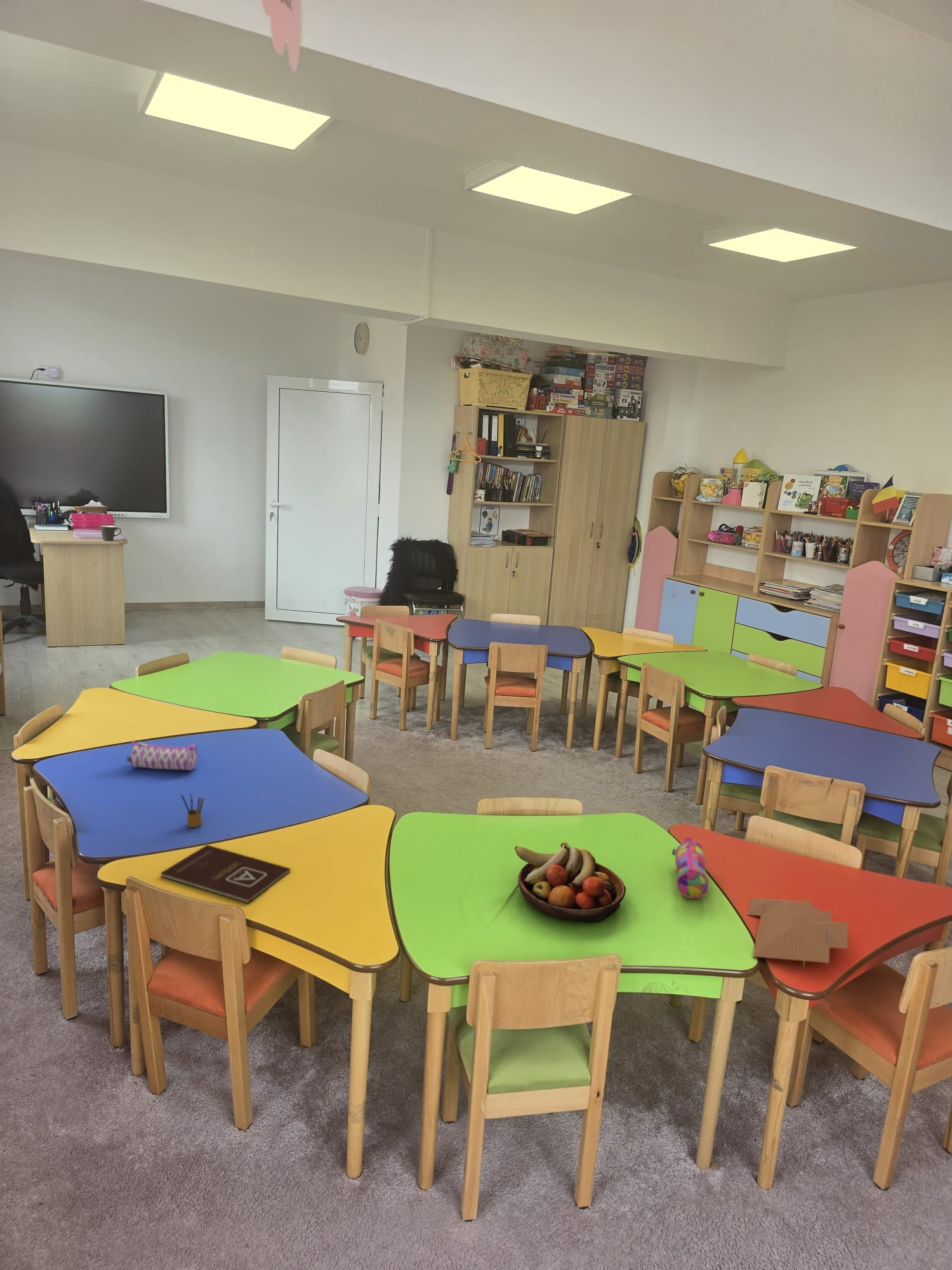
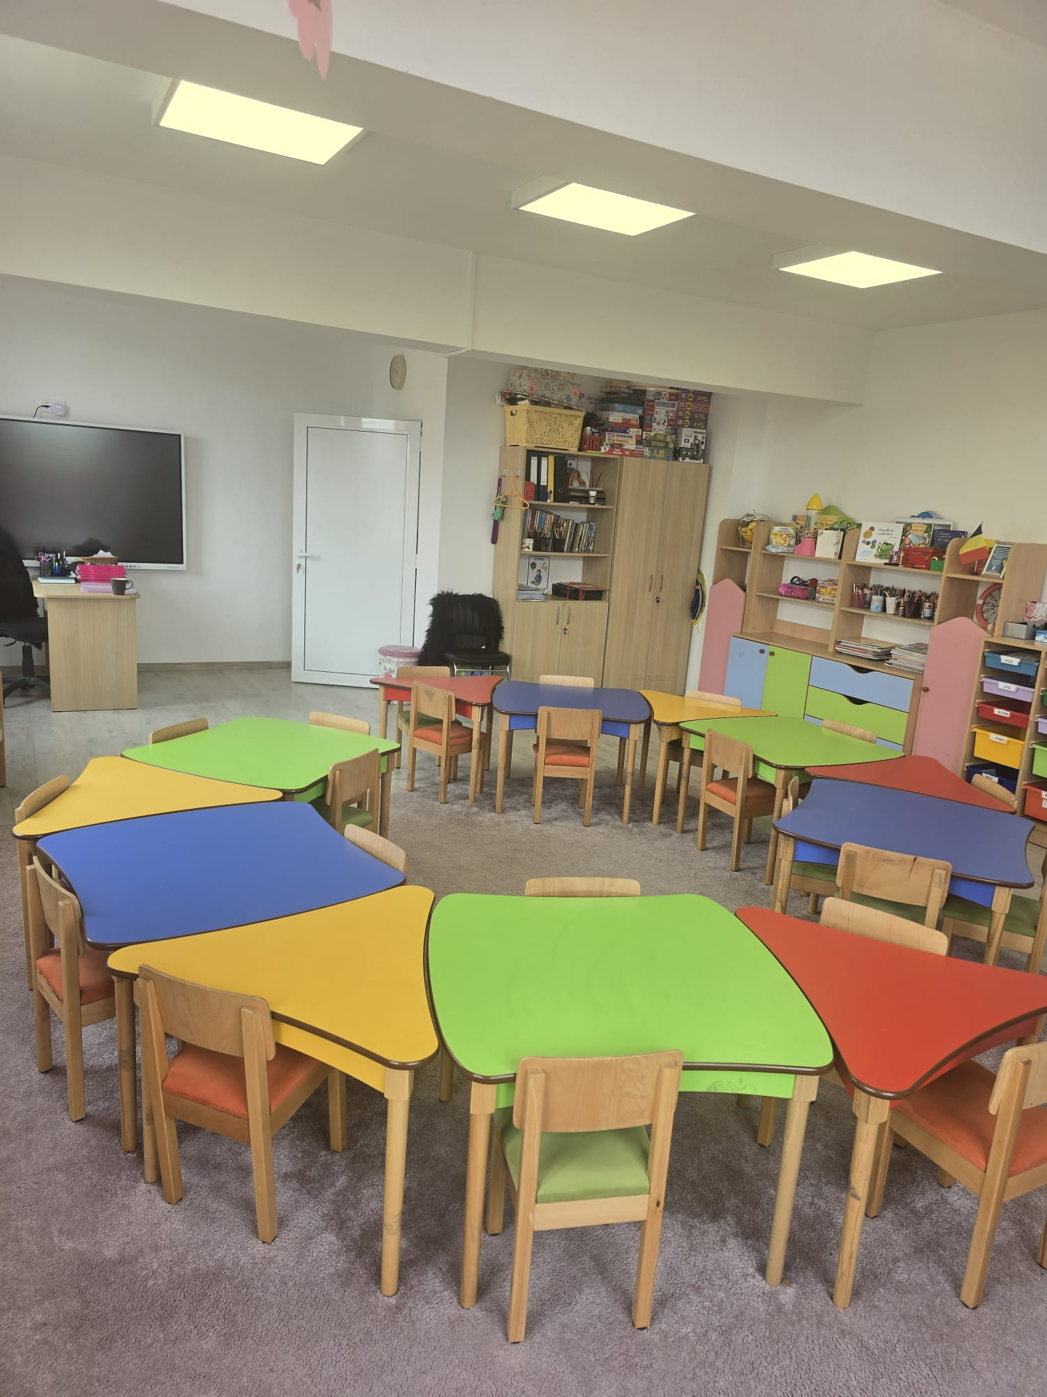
- pencil box (192, 809)
- pencil case (691, 867)
- pencil case (164, 755)
- papers (795, 926)
- fruit bowl (571, 878)
- book (226, 872)
